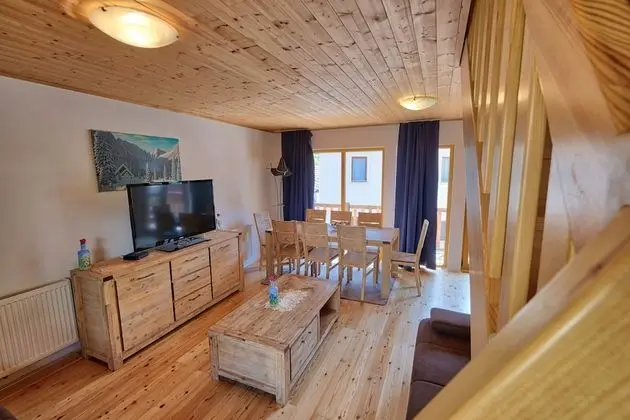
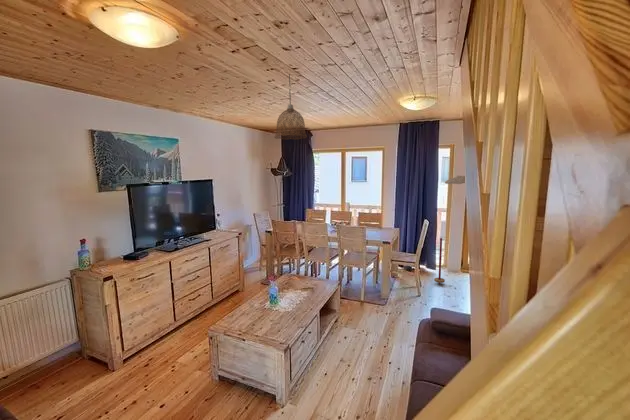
+ floor lamp (442, 227)
+ pendant lamp (290, 106)
